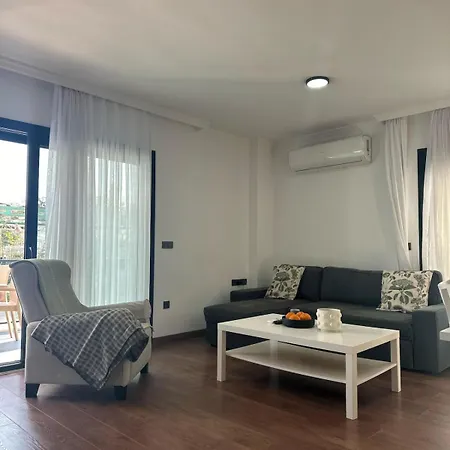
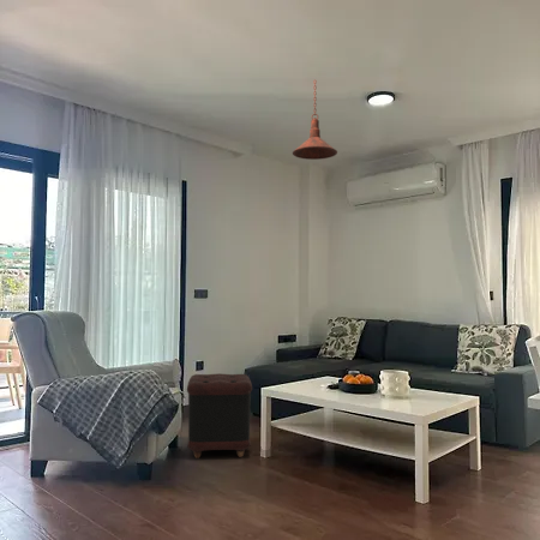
+ ottoman (218, 413)
+ pendant light (314, 118)
